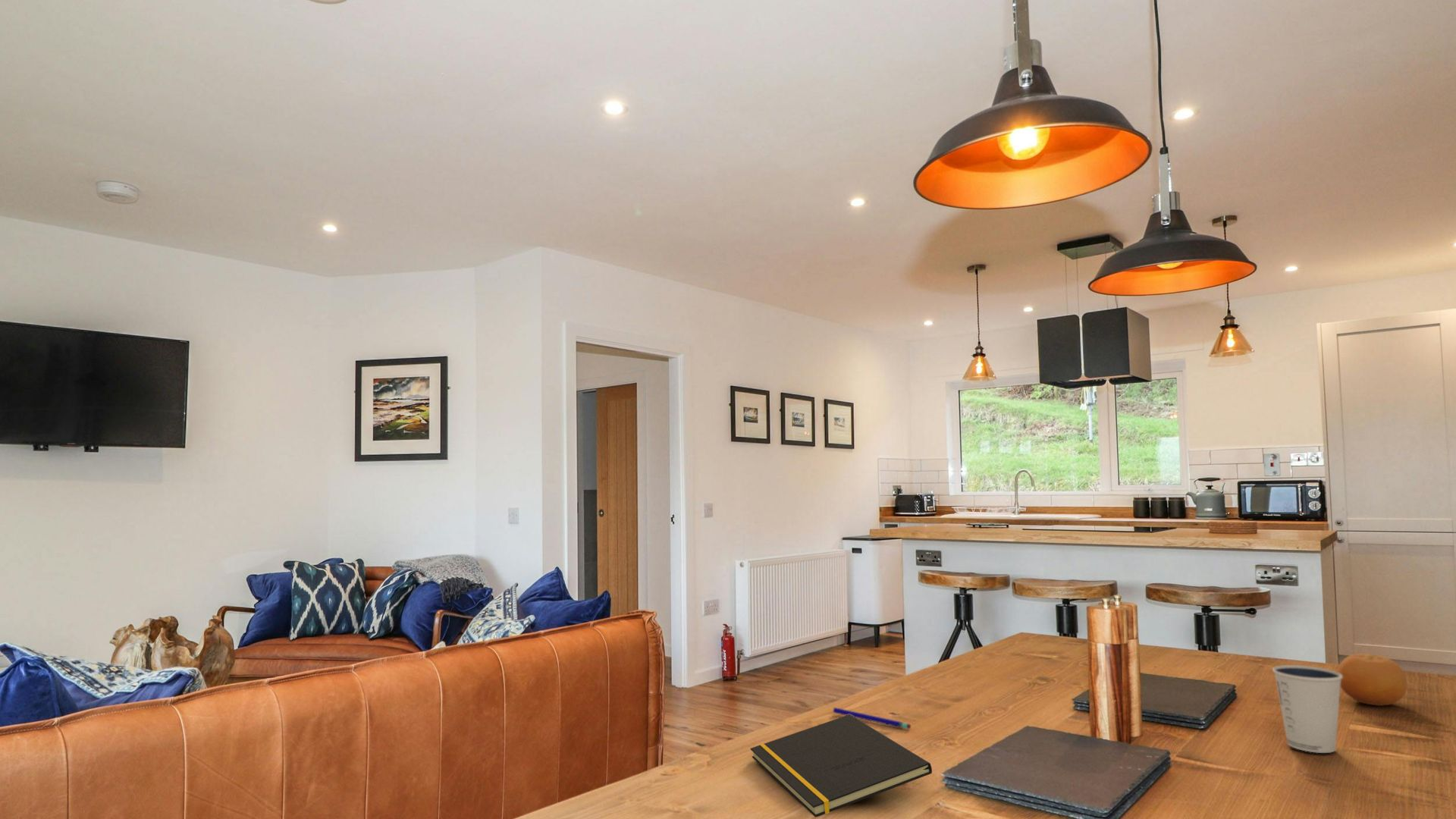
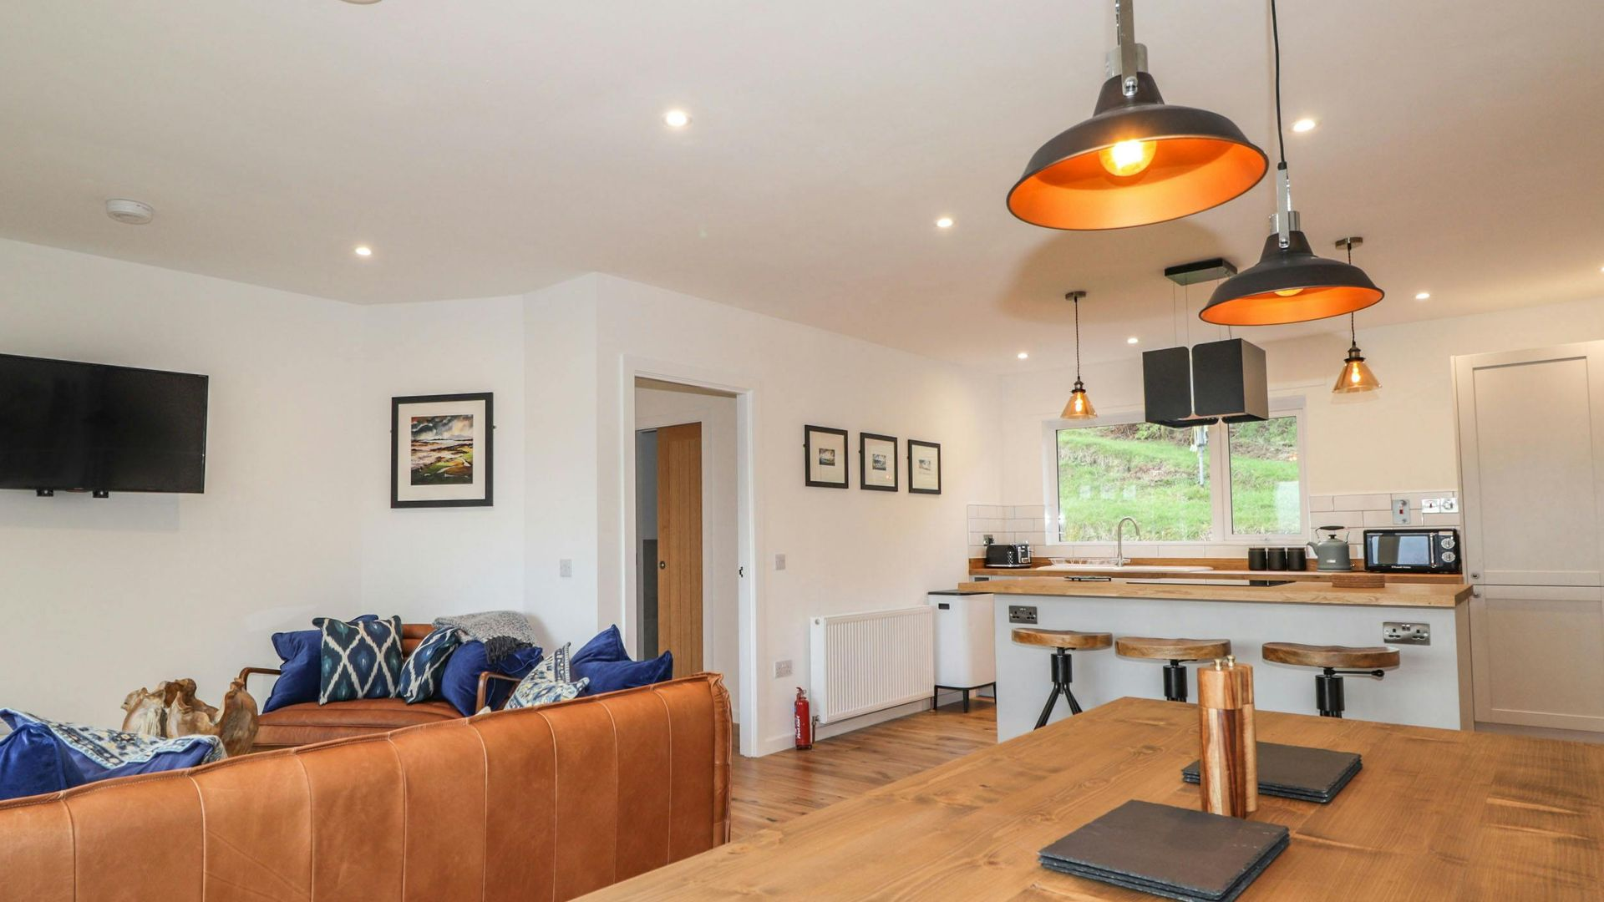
- notepad (834, 760)
- dixie cup (1309, 709)
- pen (871, 717)
- fruit (1371, 679)
